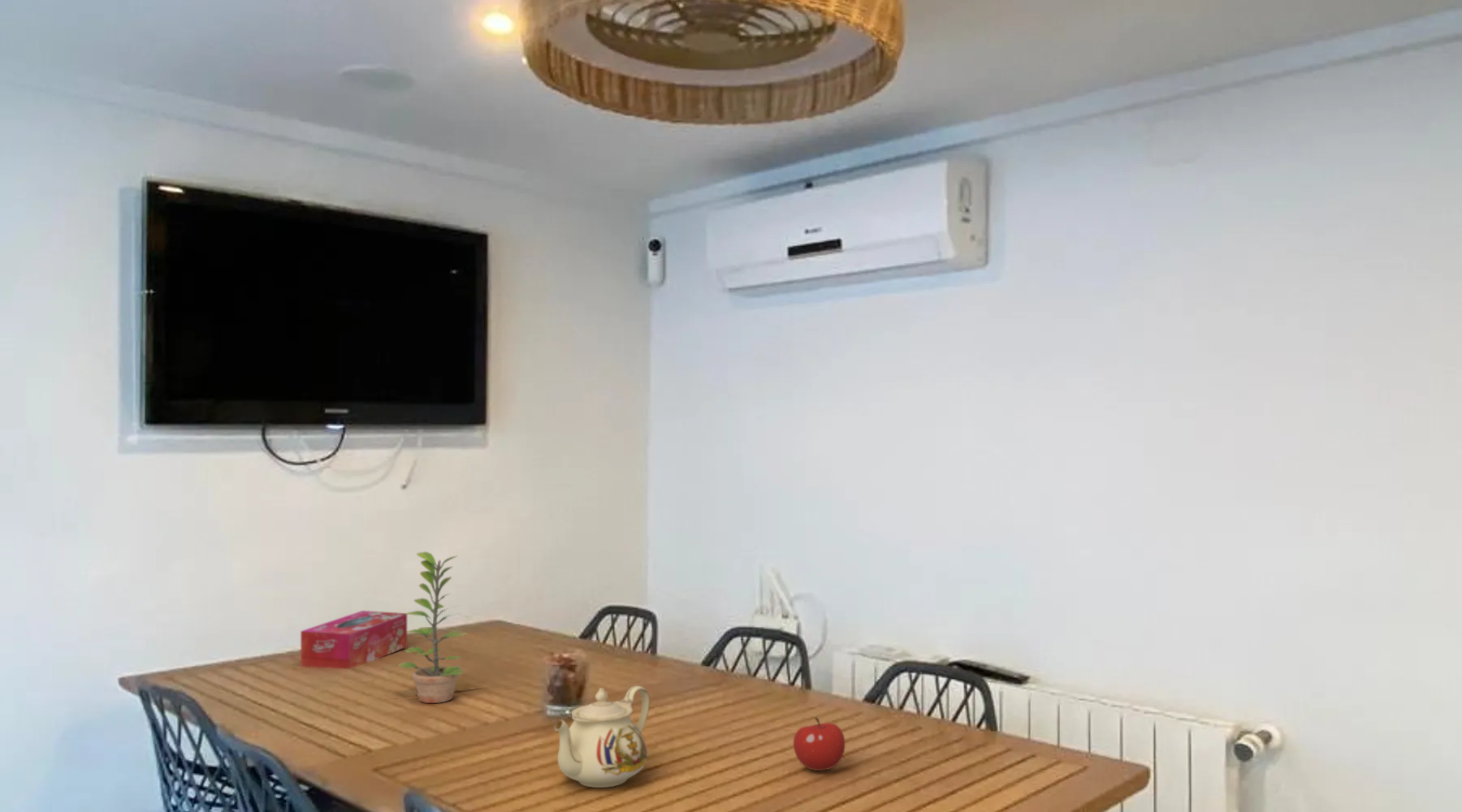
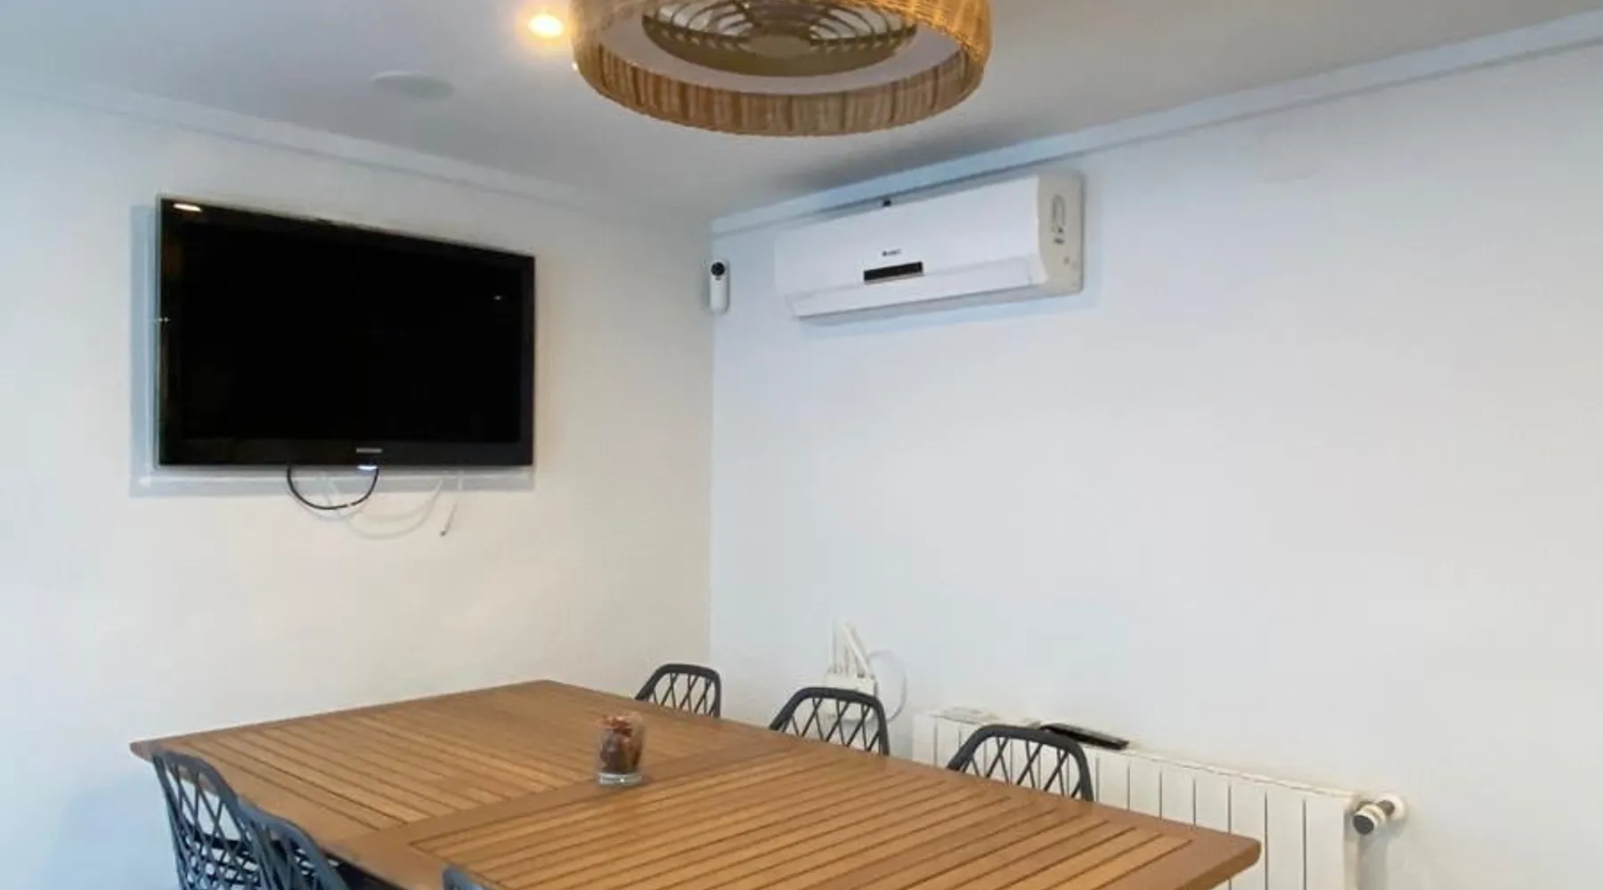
- plant (431, 625)
- teapot (603, 733)
- fruit (819, 742)
- tissue box (356, 639)
